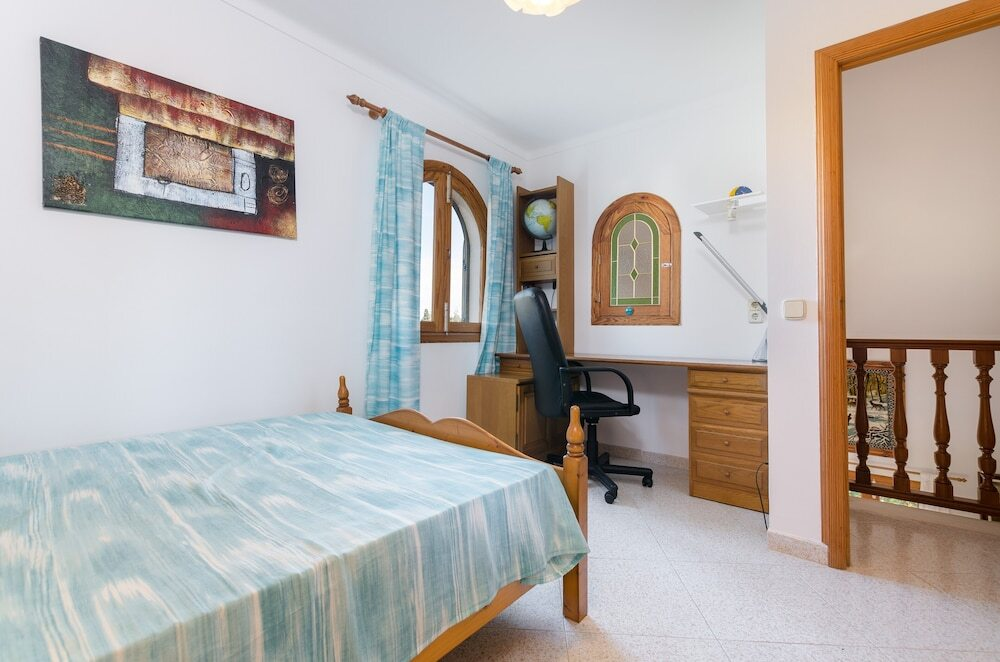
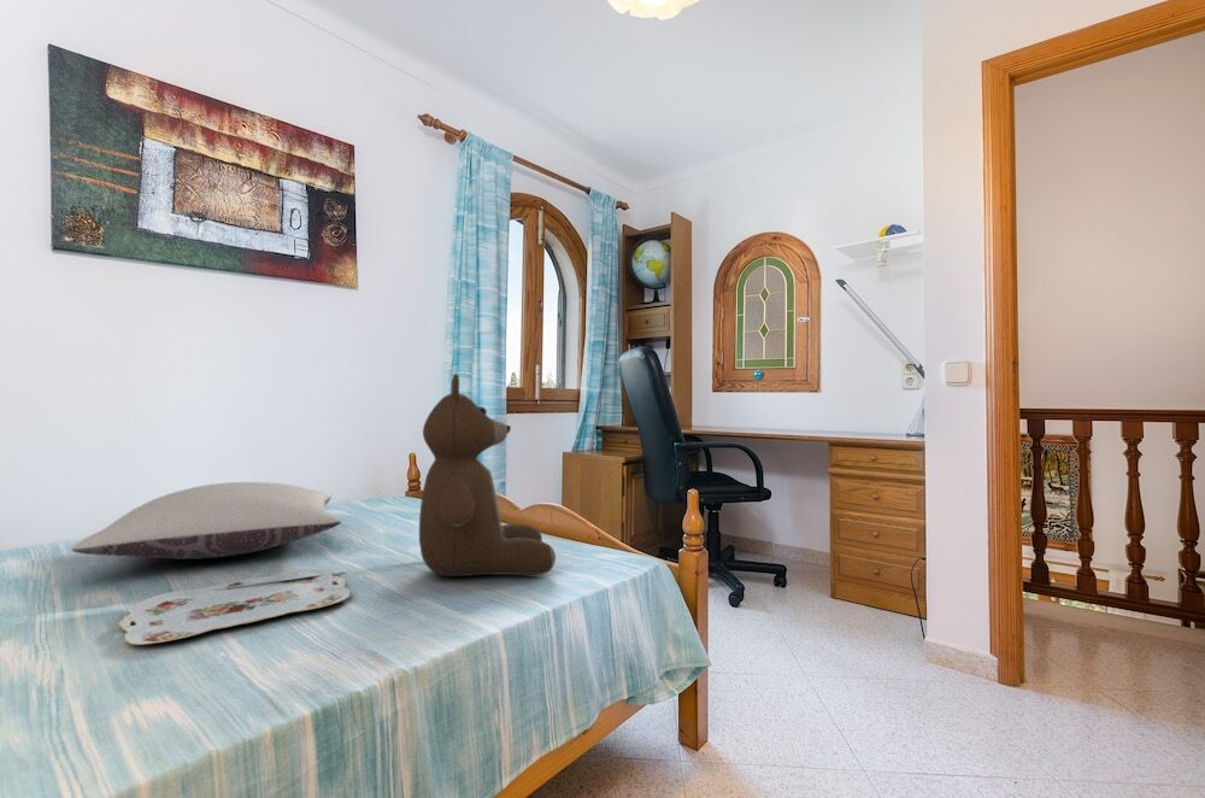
+ serving tray (243, 602)
+ pillow (230, 516)
+ bear (486, 471)
